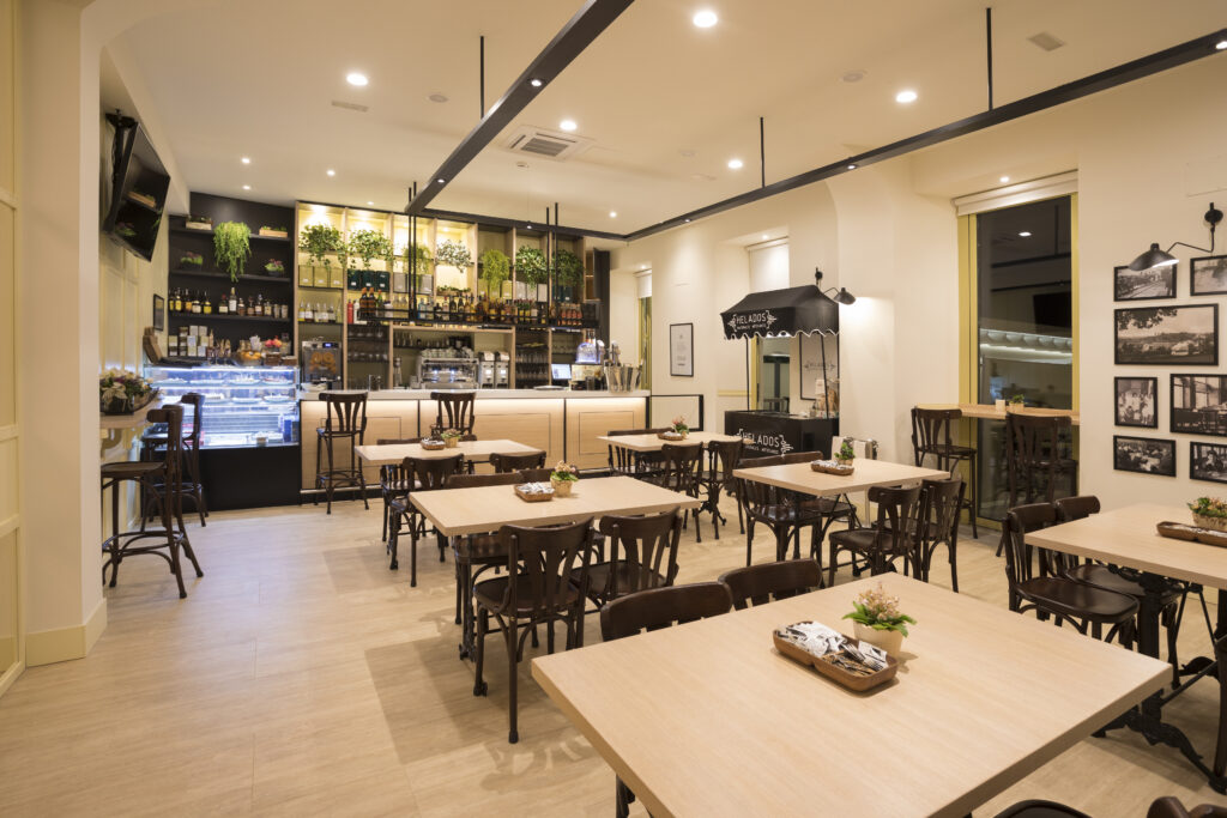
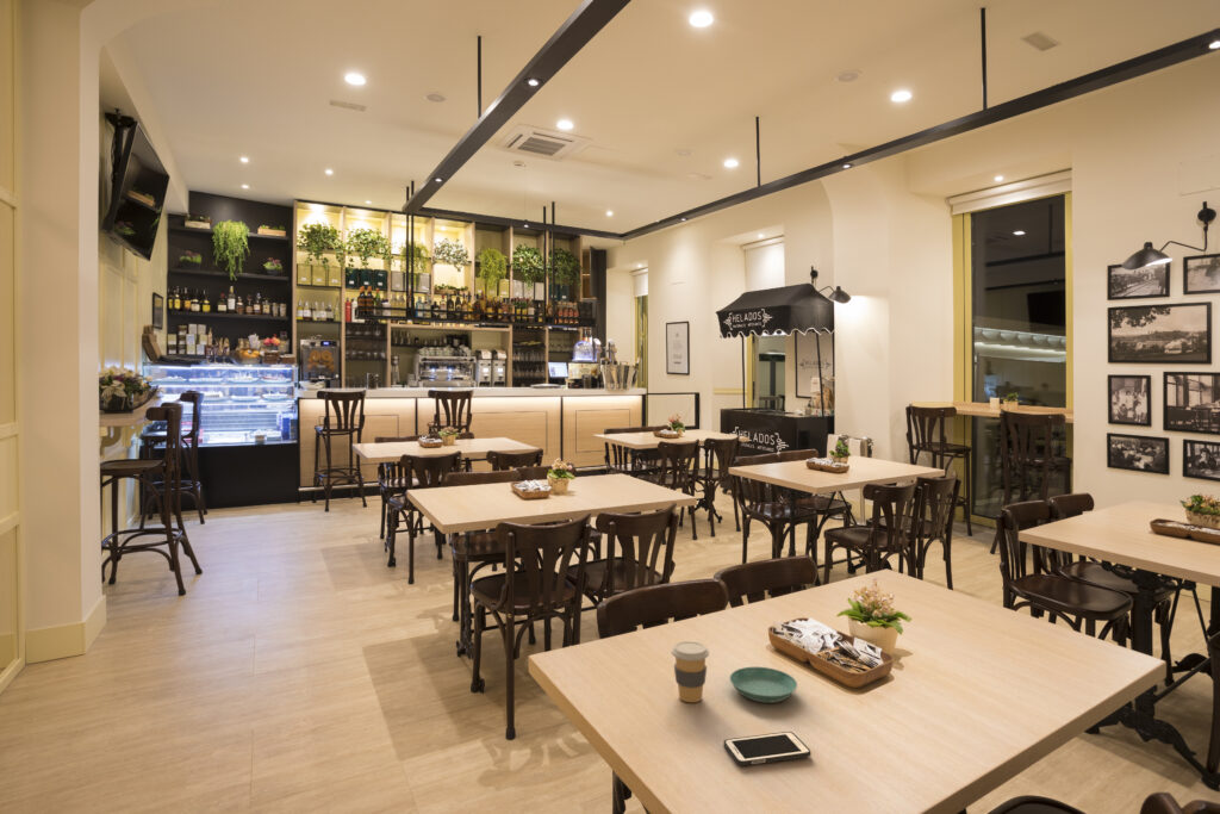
+ coffee cup (690, 672)
+ cell phone (766, 747)
+ saucer (762, 685)
